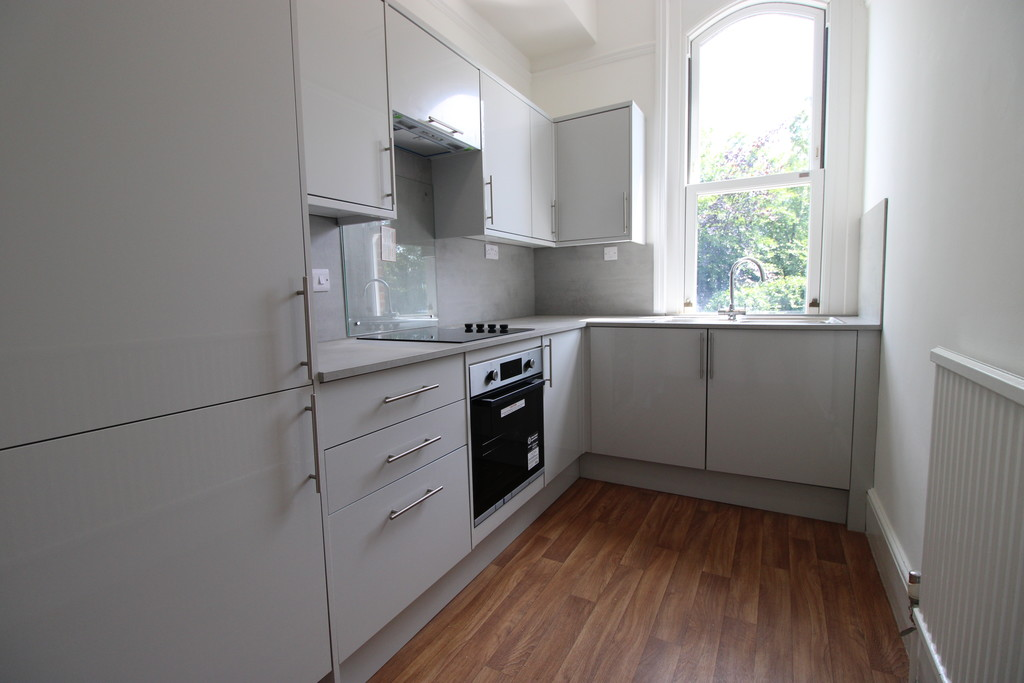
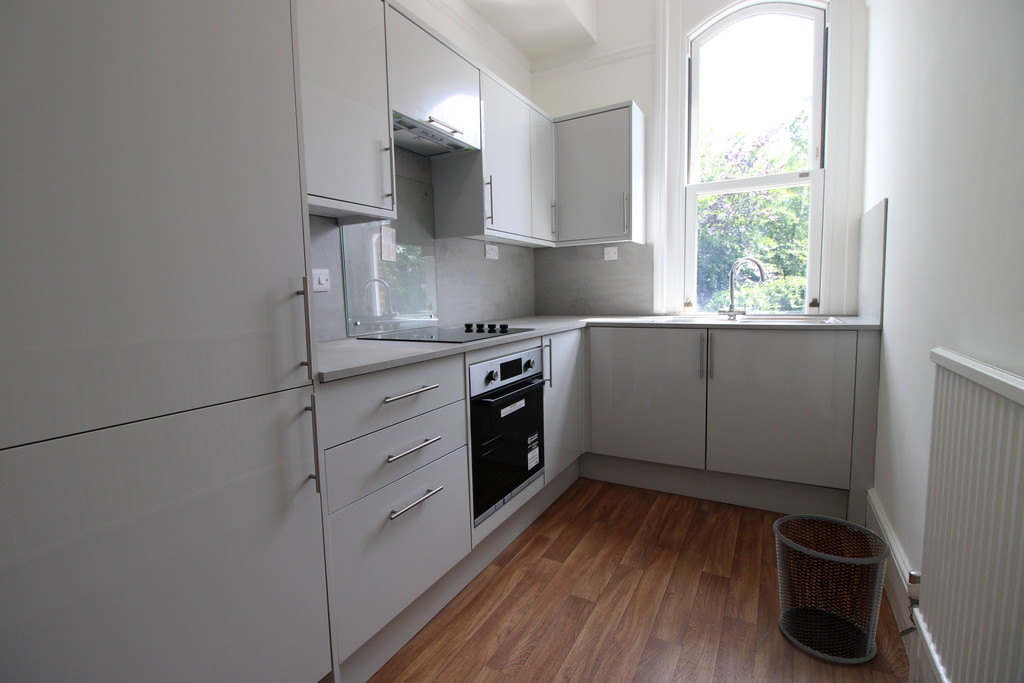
+ waste bin (827, 585)
